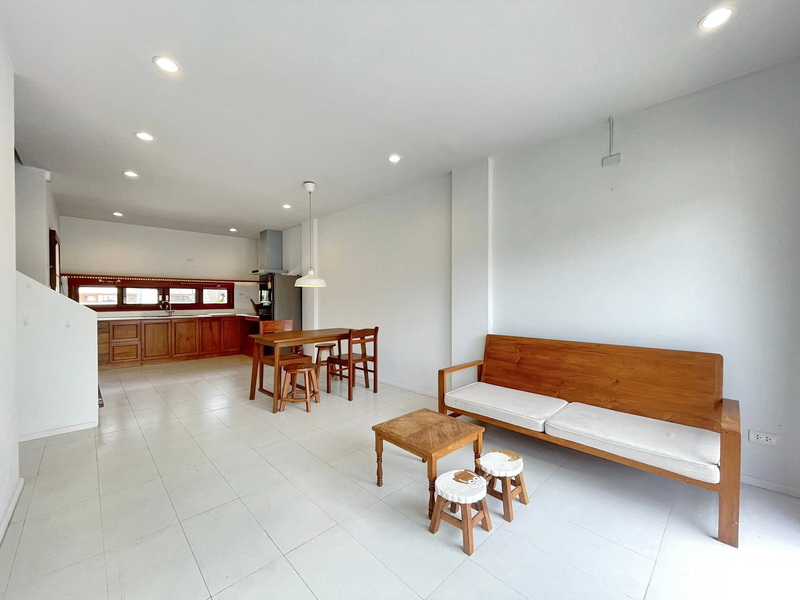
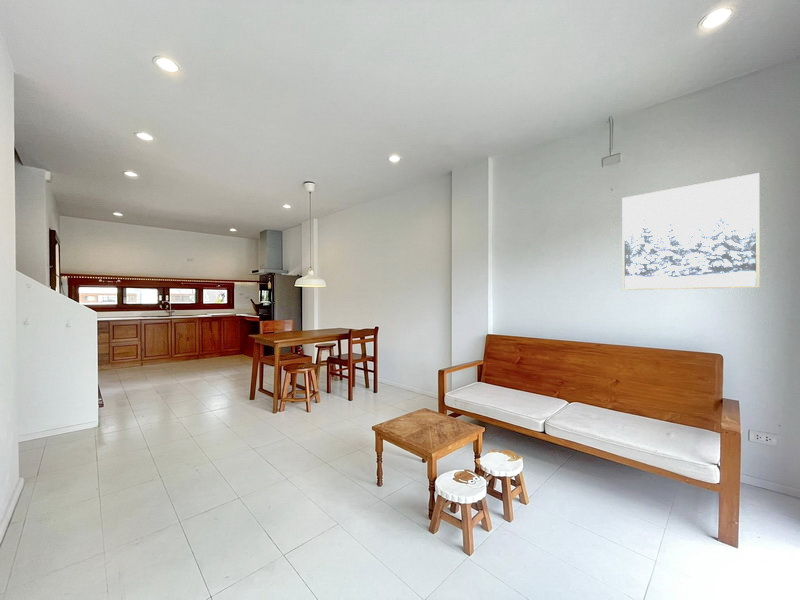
+ wall art (683, 238)
